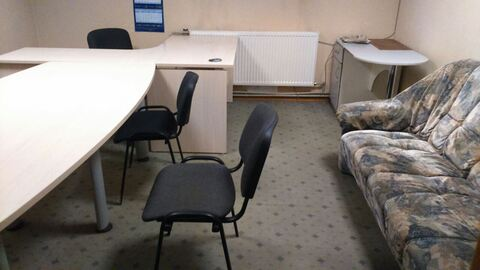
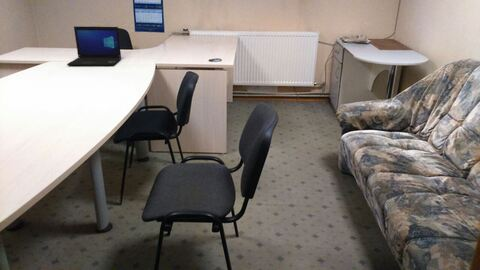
+ laptop (93, 45)
